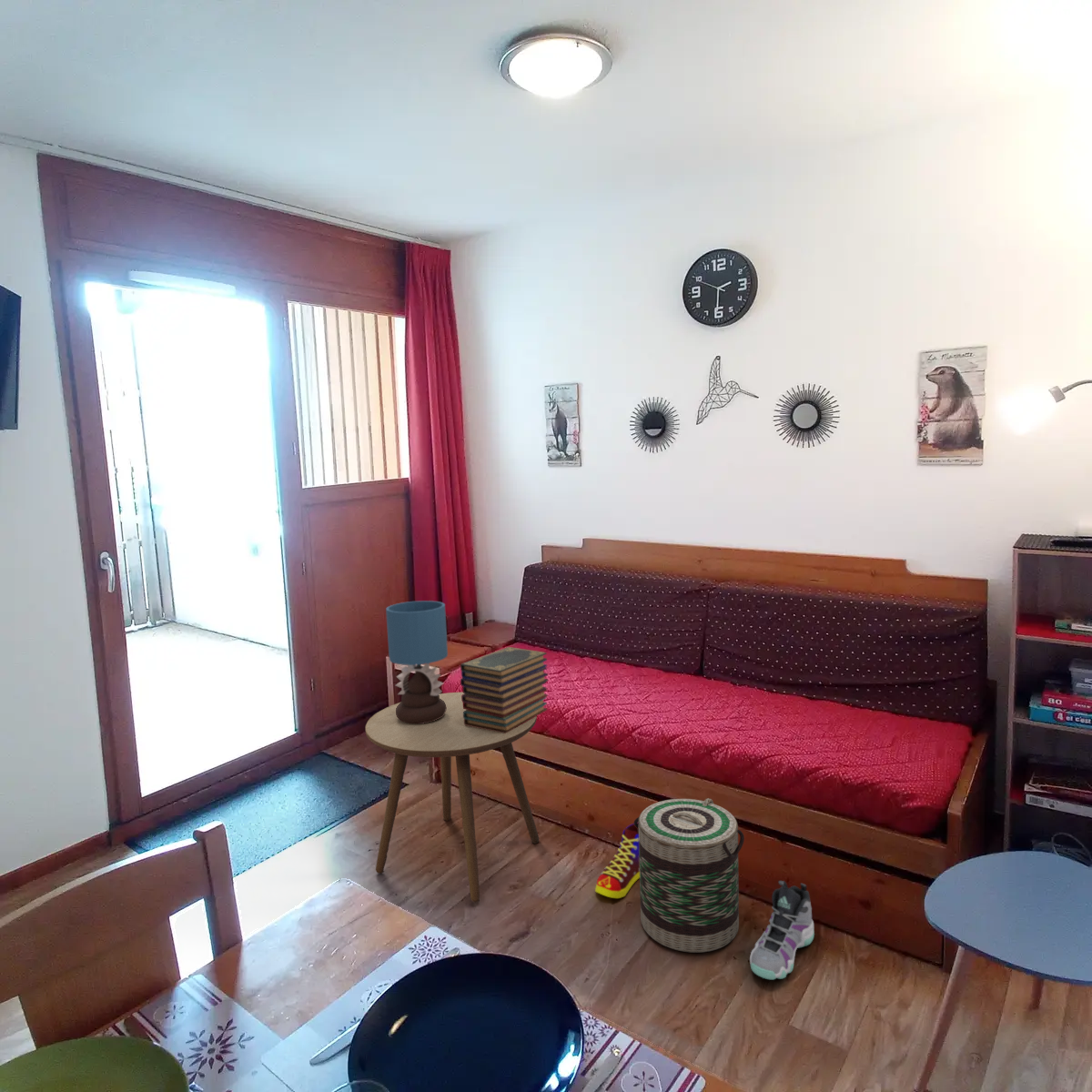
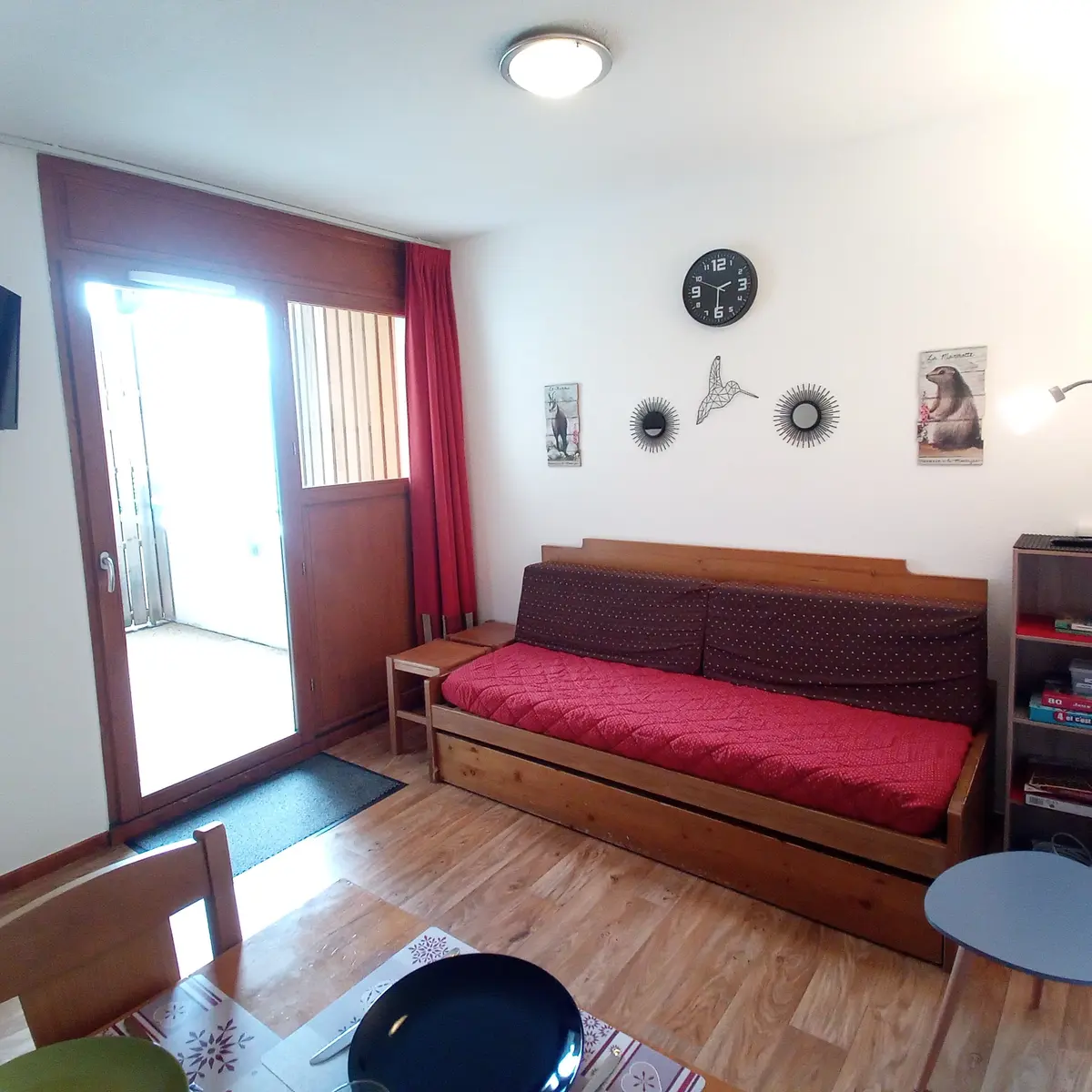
- basket (690, 866)
- book stack (505, 687)
- sneaker (781, 919)
- table lamp (419, 661)
- side table (459, 787)
- shoe (622, 858)
